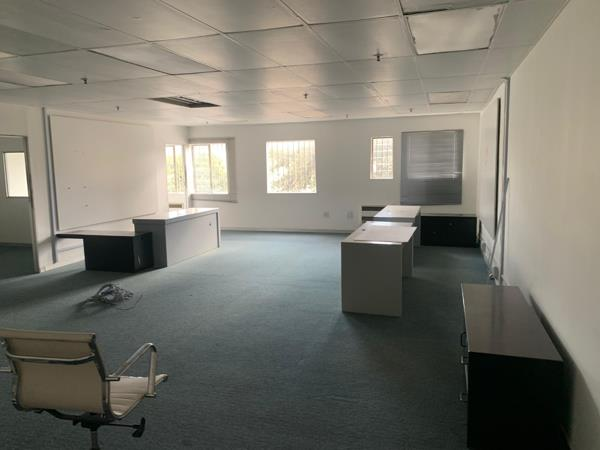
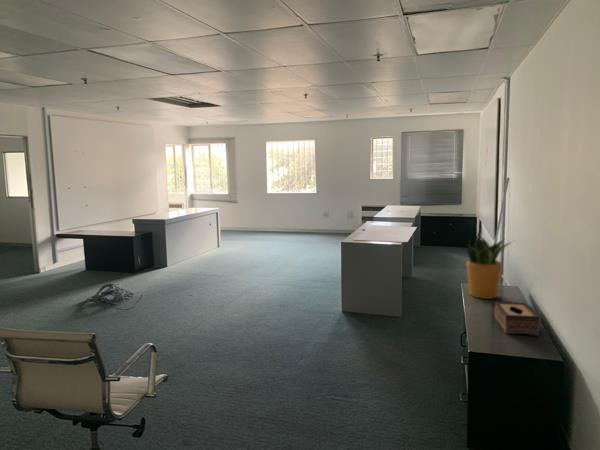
+ potted plant (487, 266)
+ tissue box (515, 317)
